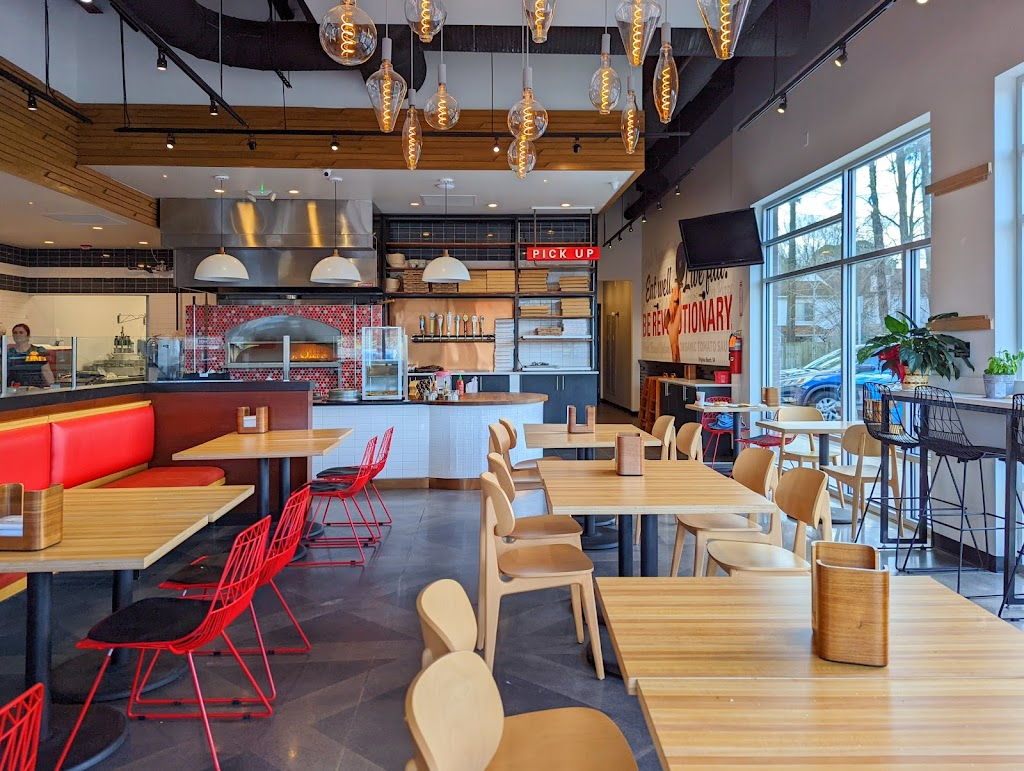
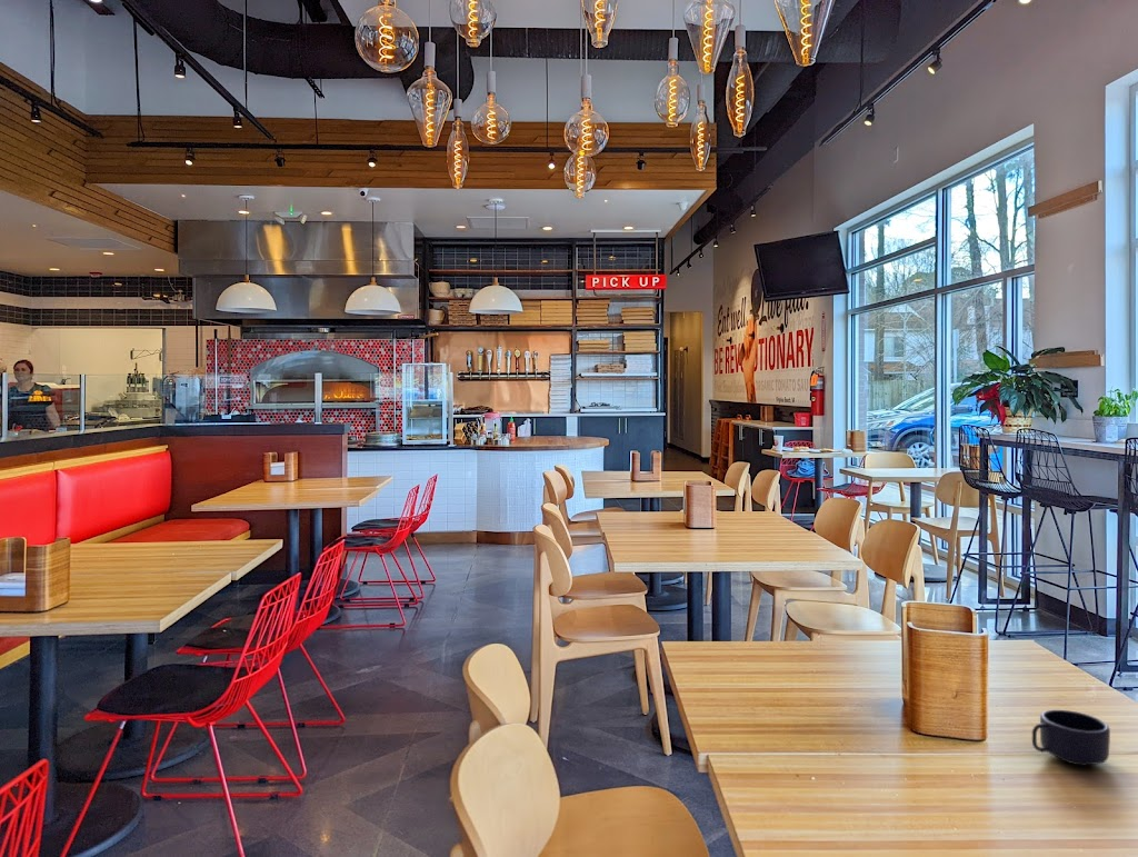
+ mug (1067, 739)
